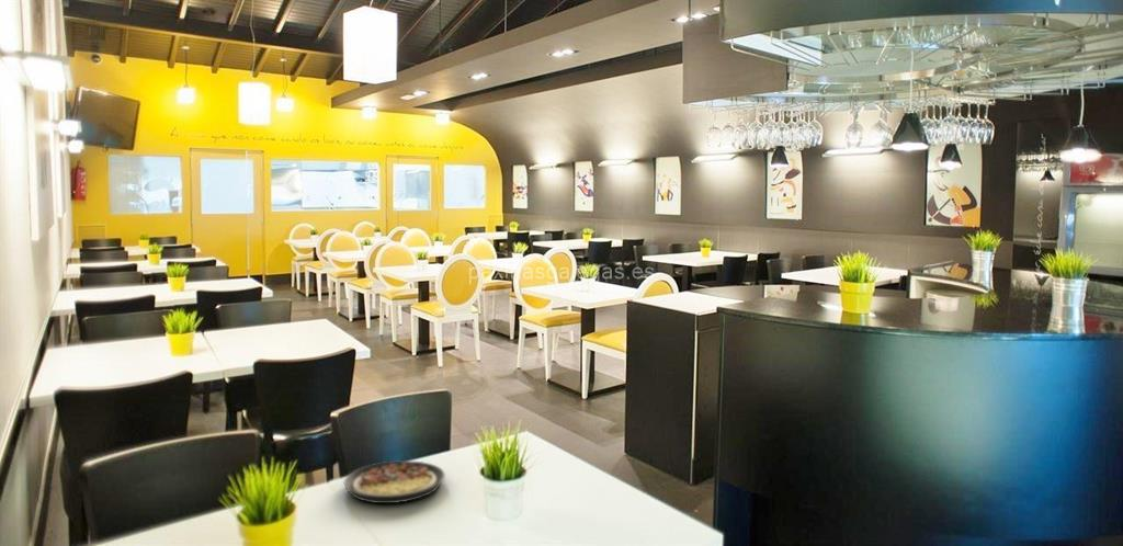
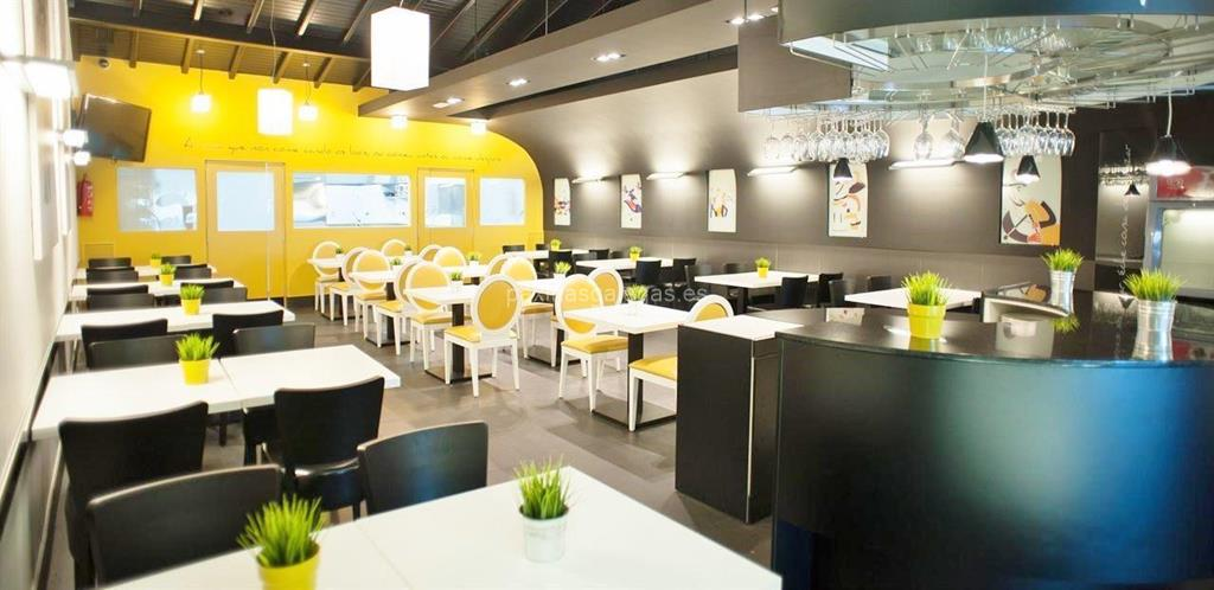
- plate (395, 479)
